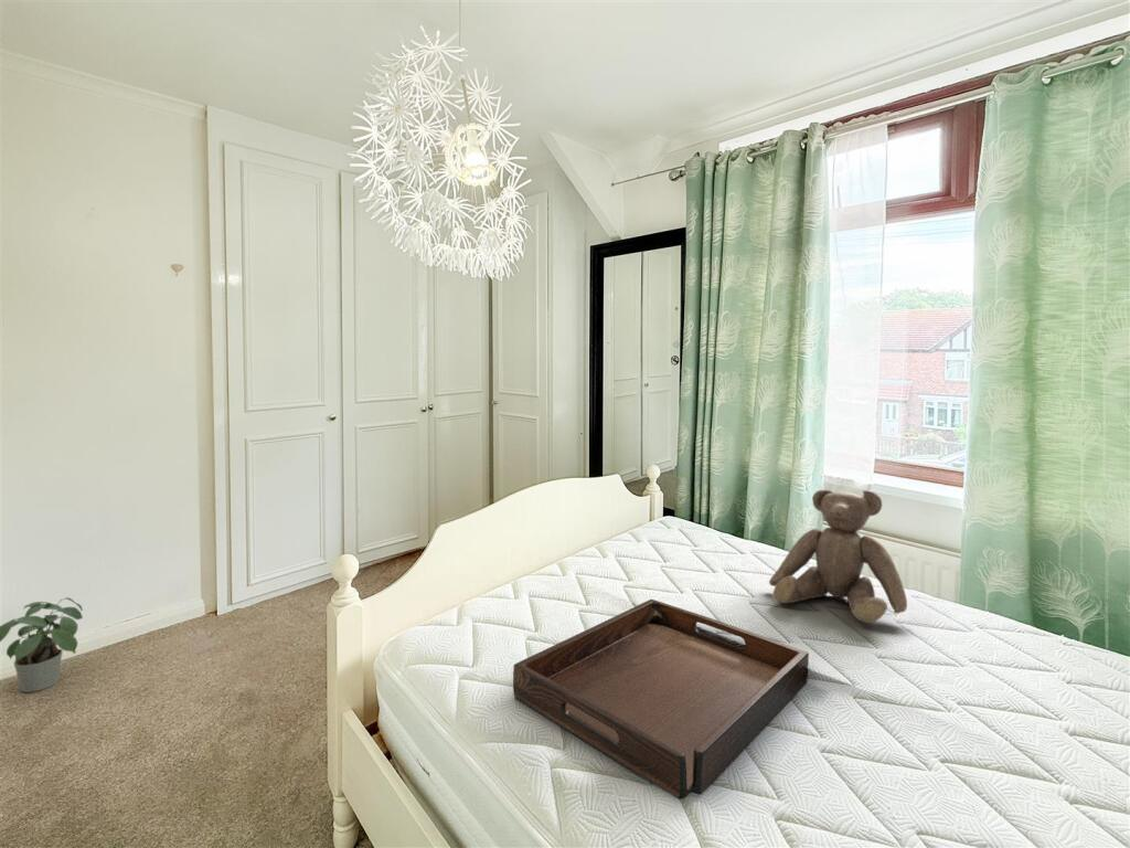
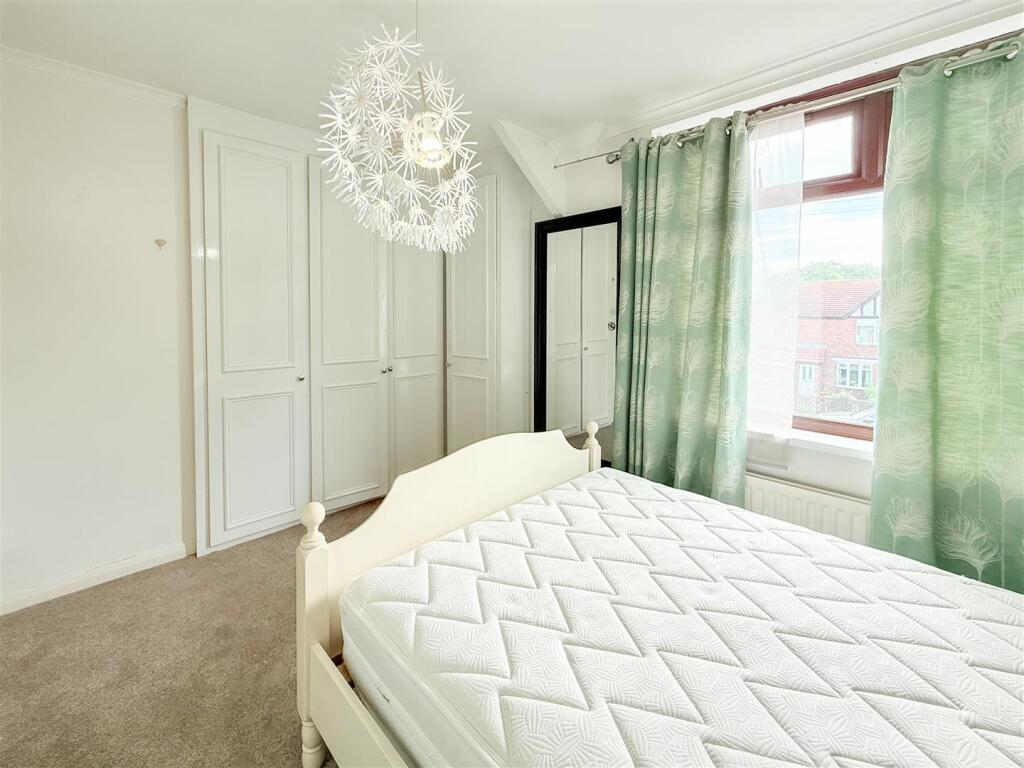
- potted plant (41, 646)
- teddy bear (834, 549)
- serving tray (664, 672)
